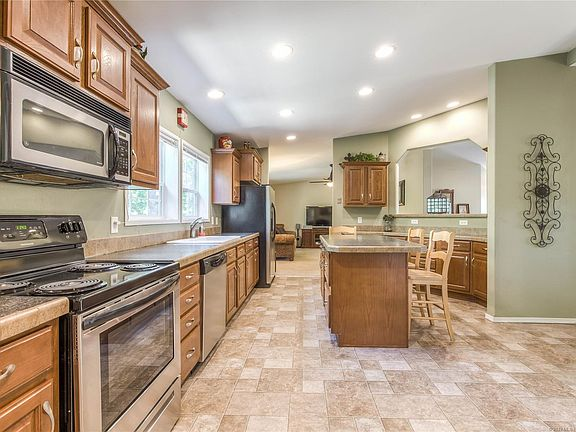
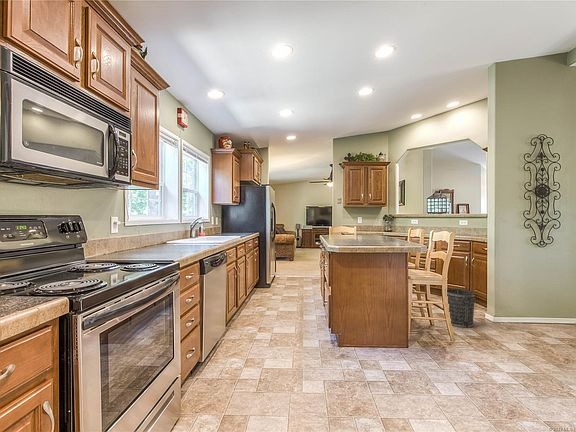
+ wastebasket (460, 307)
